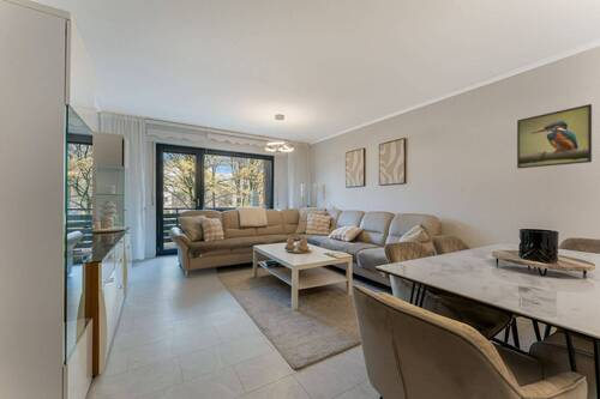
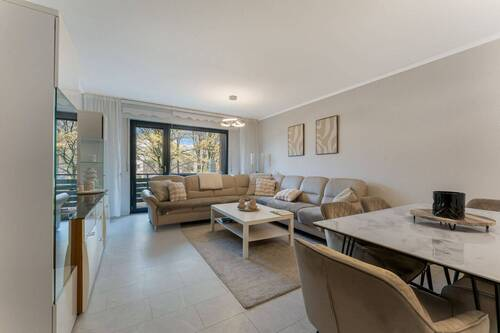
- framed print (551, 139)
